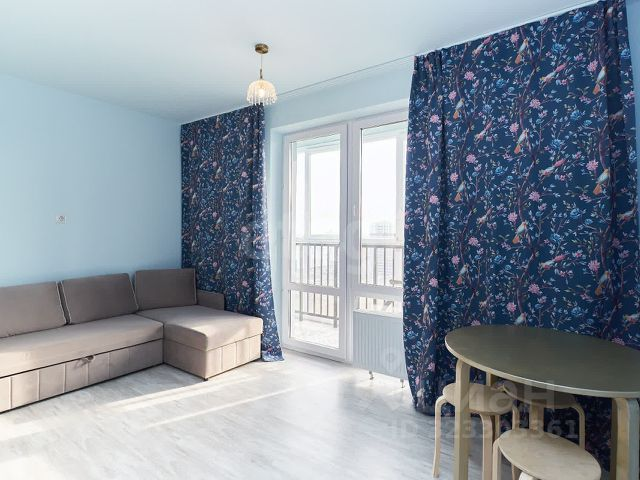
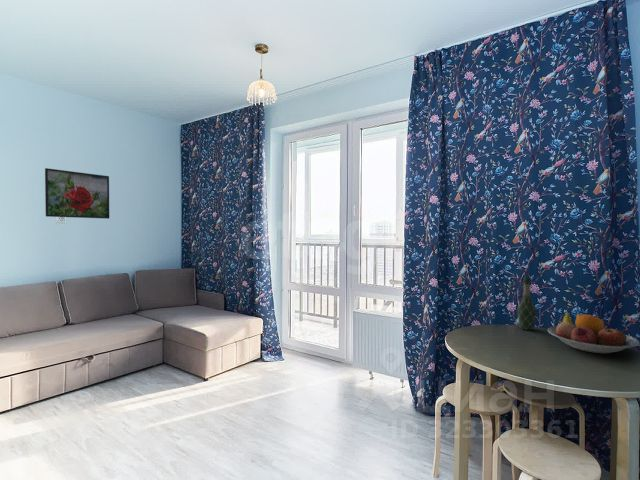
+ fruit bowl (590, 332)
+ wine bottle (526, 302)
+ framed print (79, 195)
